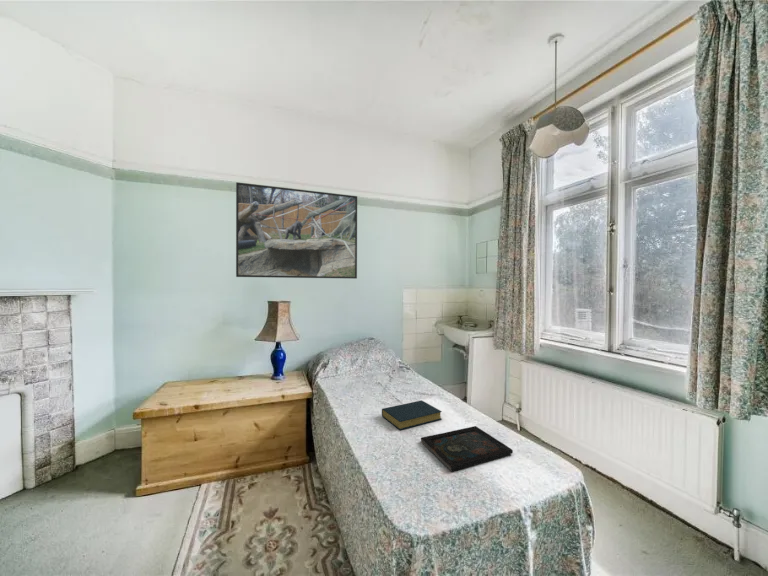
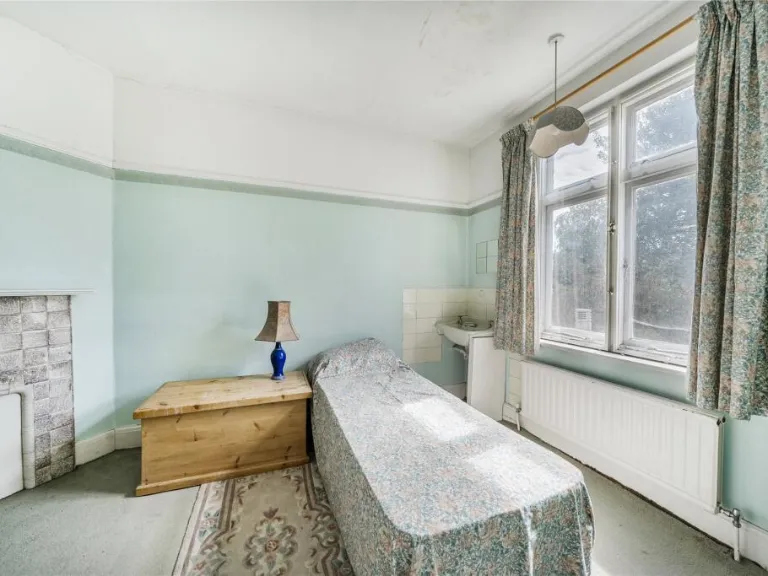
- hardback book (411, 413)
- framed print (300, 233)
- tray (464, 446)
